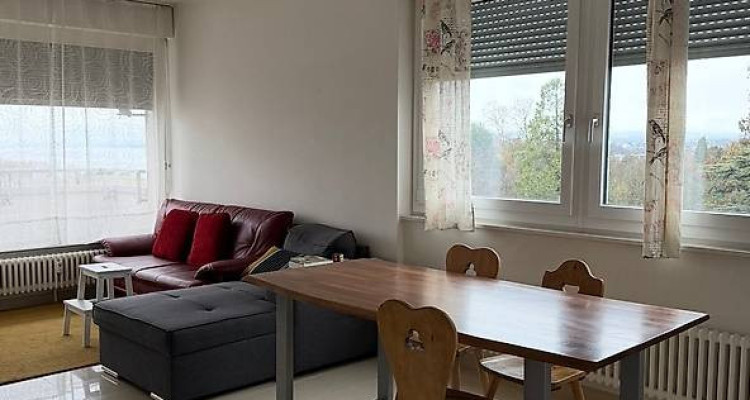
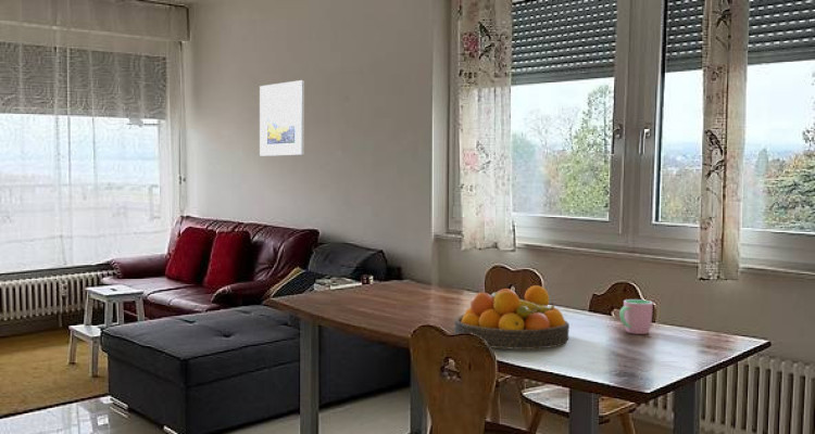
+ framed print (280, 119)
+ fruit bowl (511, 312)
+ cup (634, 317)
